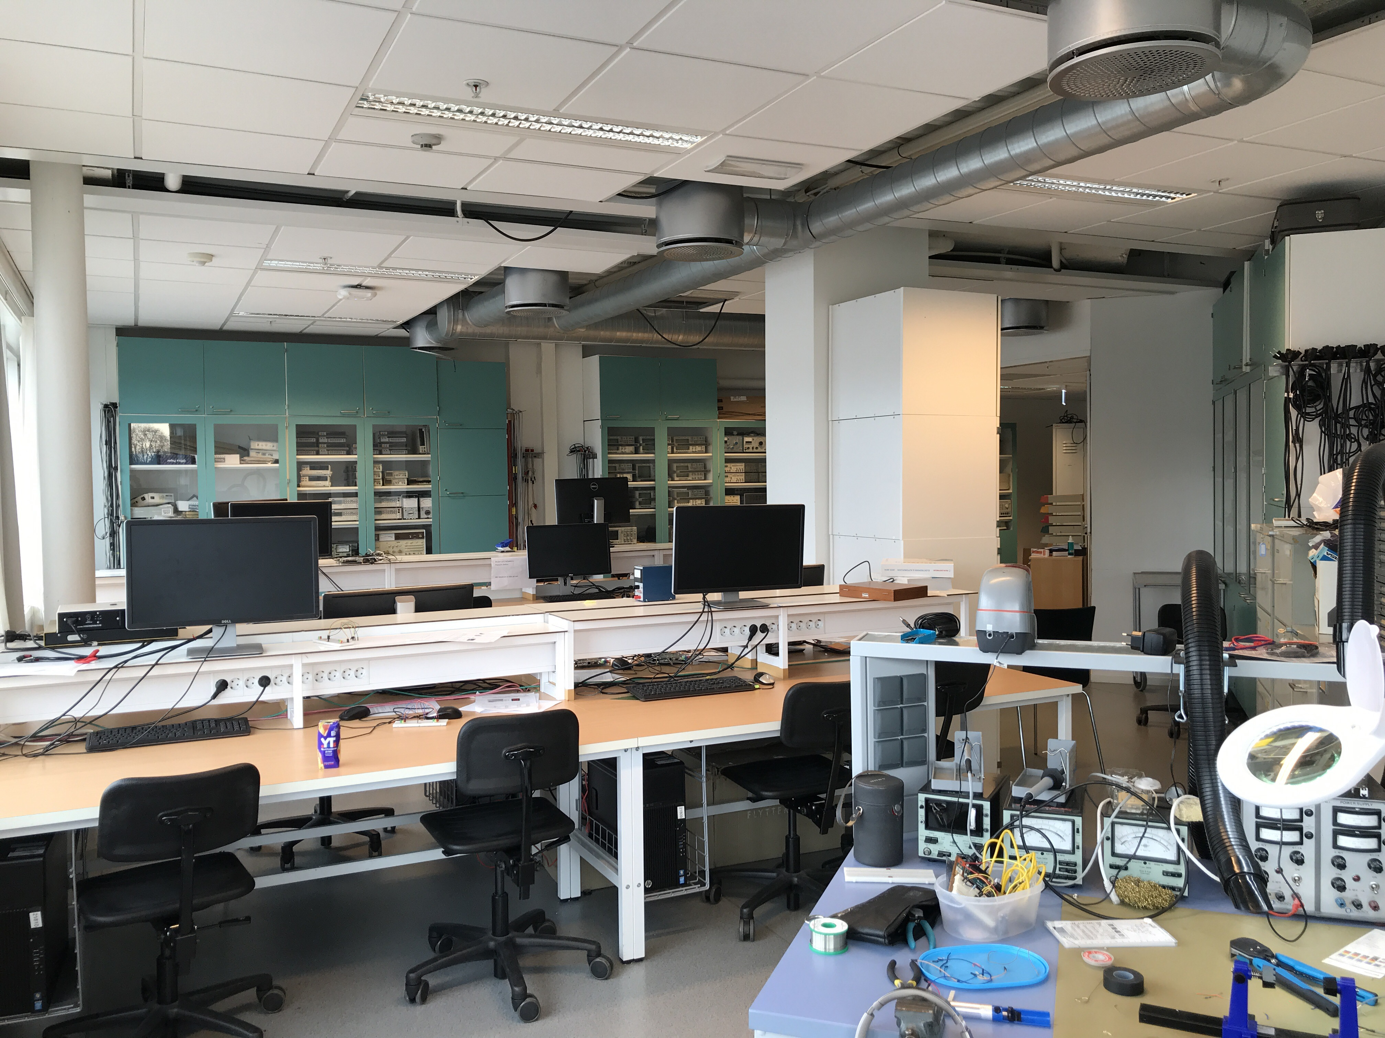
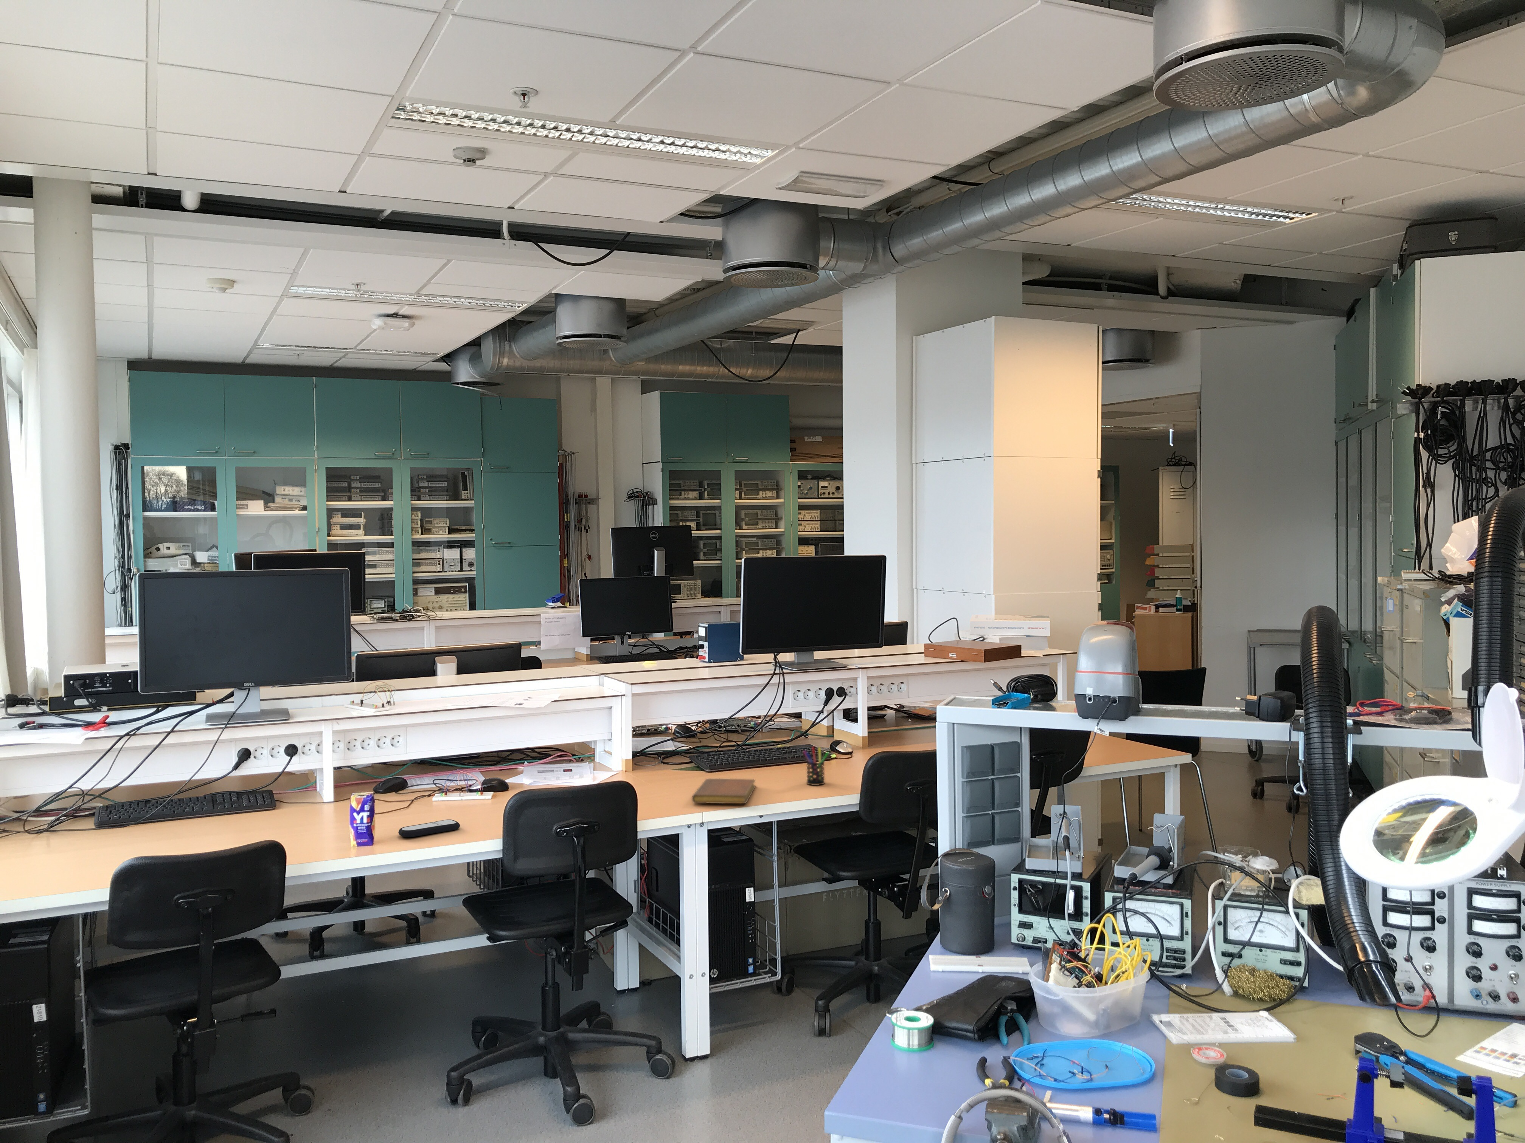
+ notebook (725, 790)
+ pen holder (817, 765)
+ remote control (429, 828)
